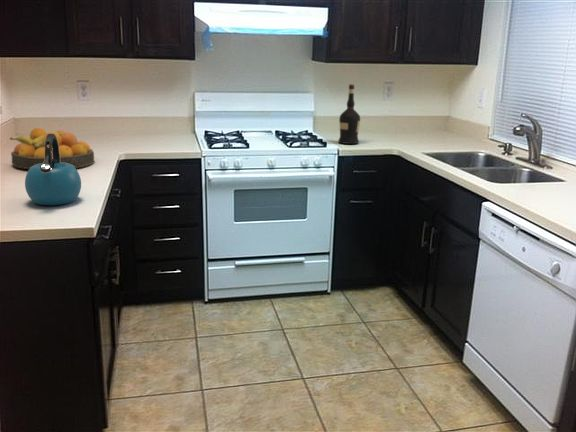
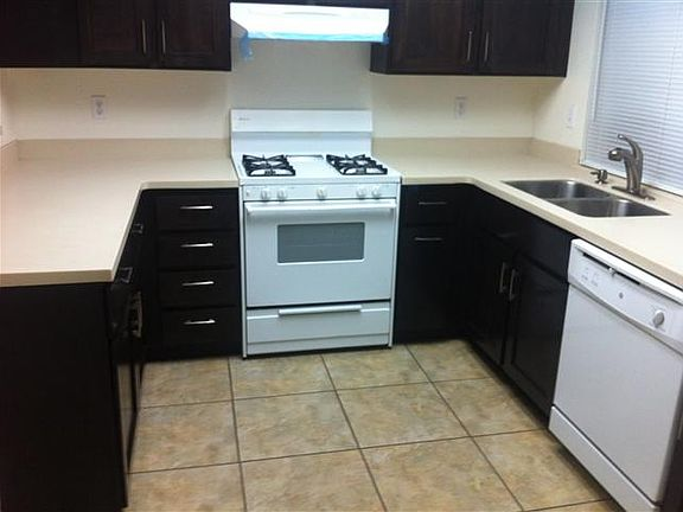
- liquor (350, 114)
- kettle (51, 169)
- fruit bowl (52, 148)
